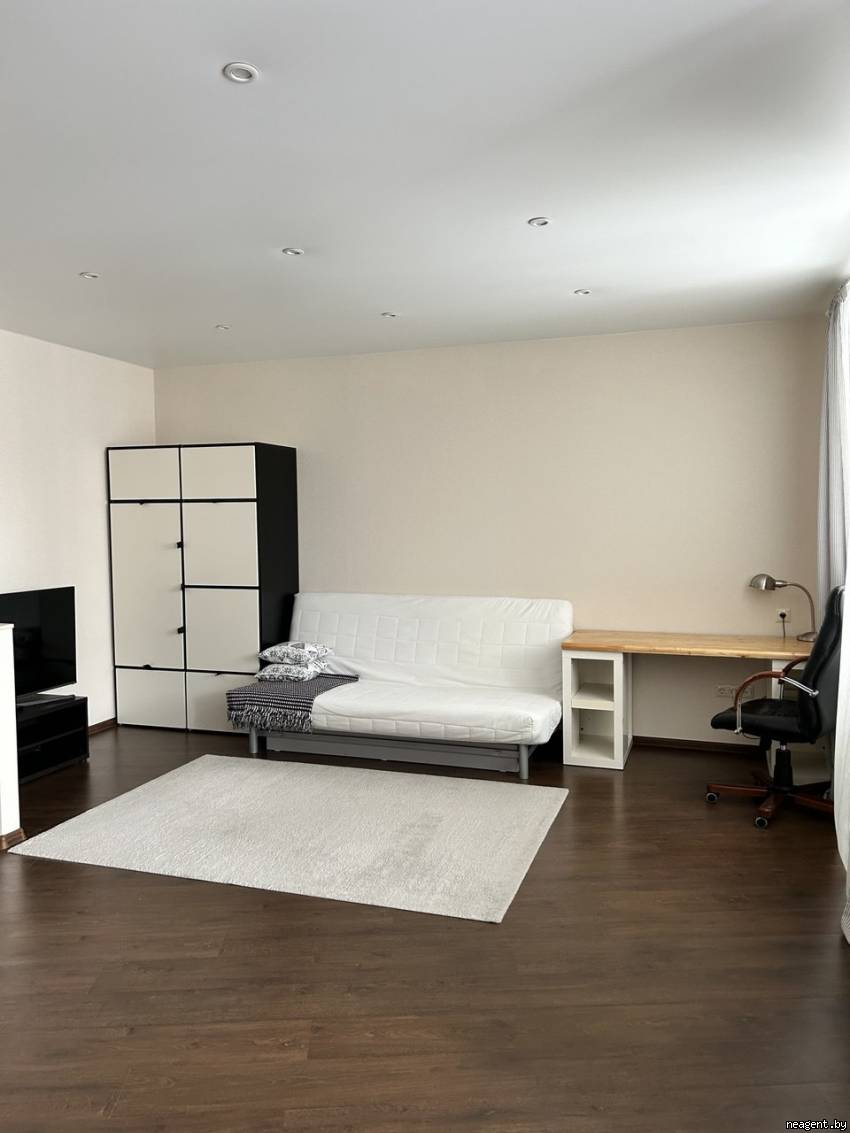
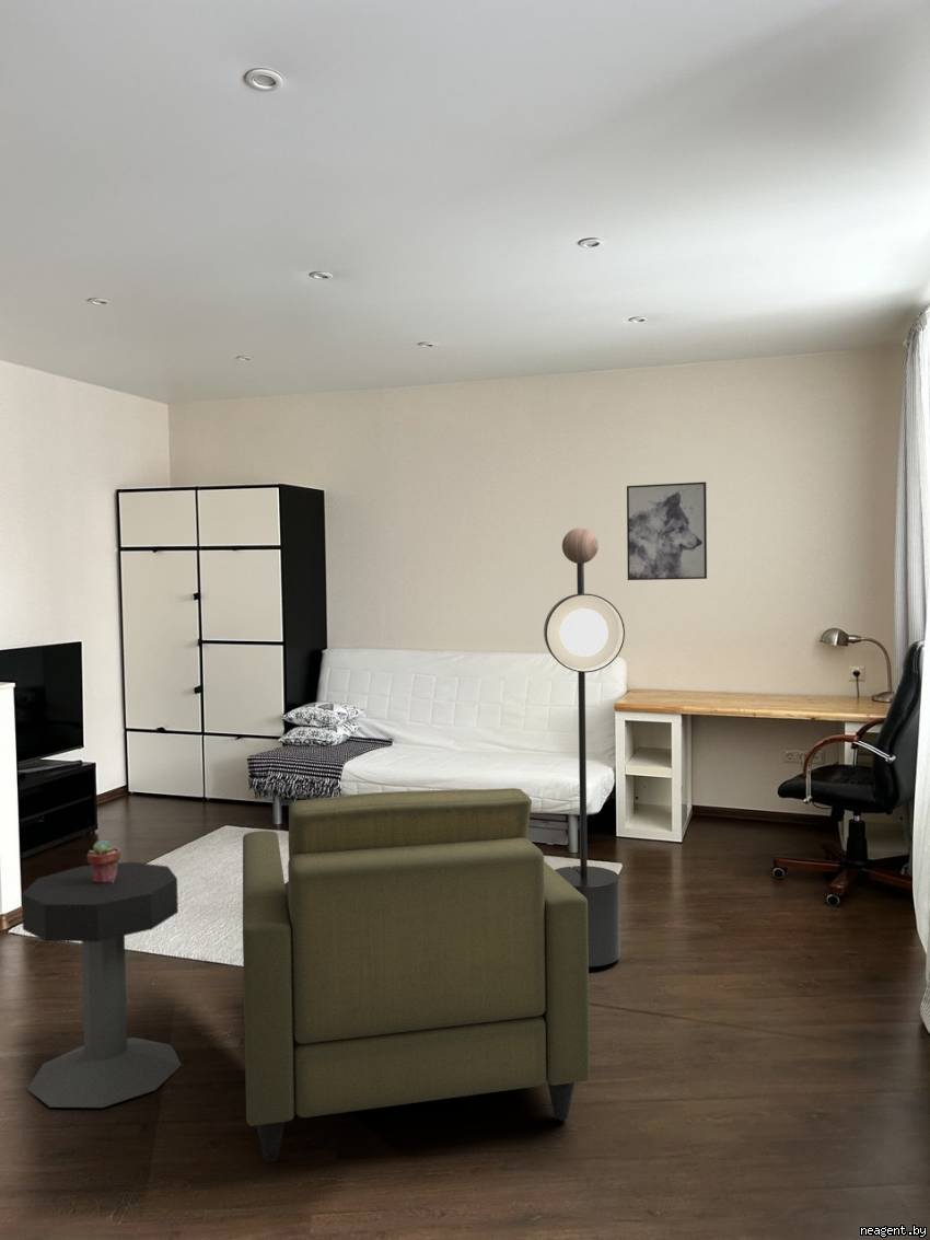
+ wall art (666, 531)
+ potted succulent (104, 859)
+ armchair (394, 919)
+ floor lamp (579, 719)
+ side table (106, 975)
